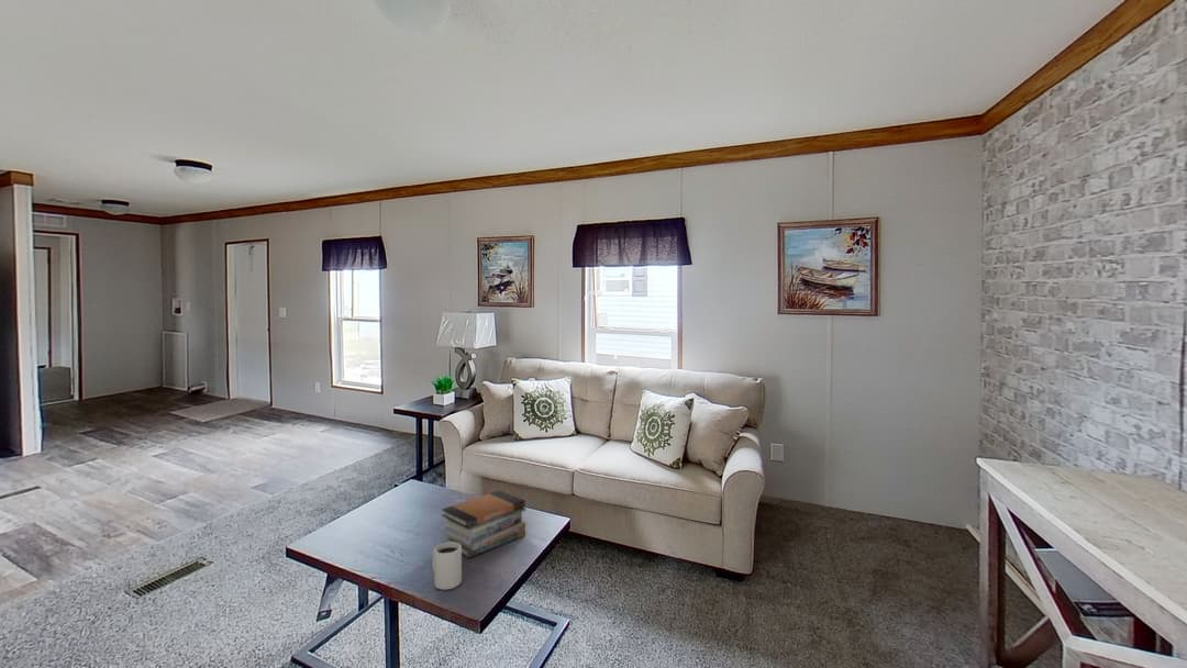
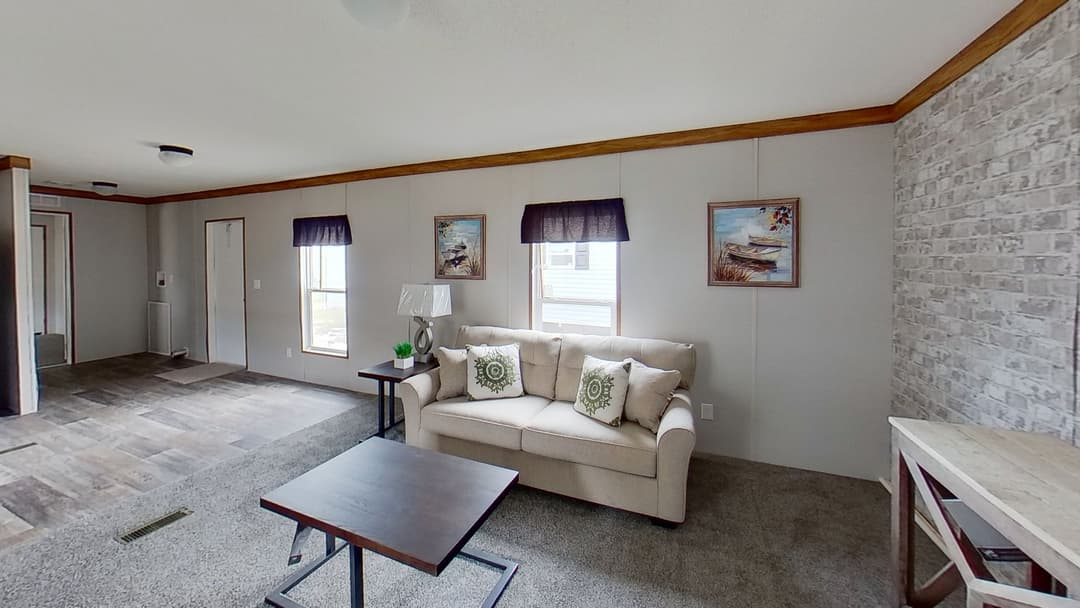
- mug (445, 564)
- book stack (485, 522)
